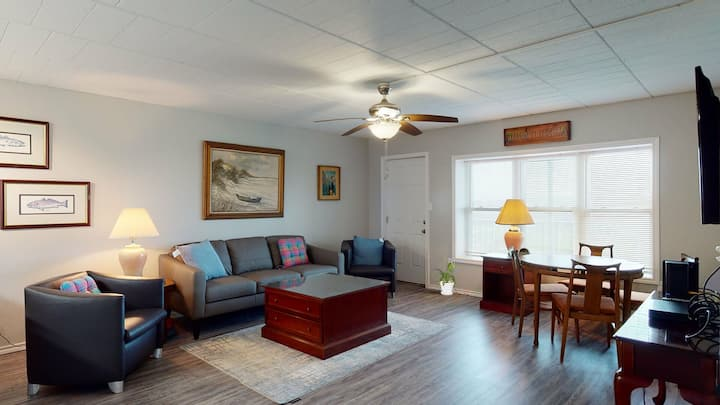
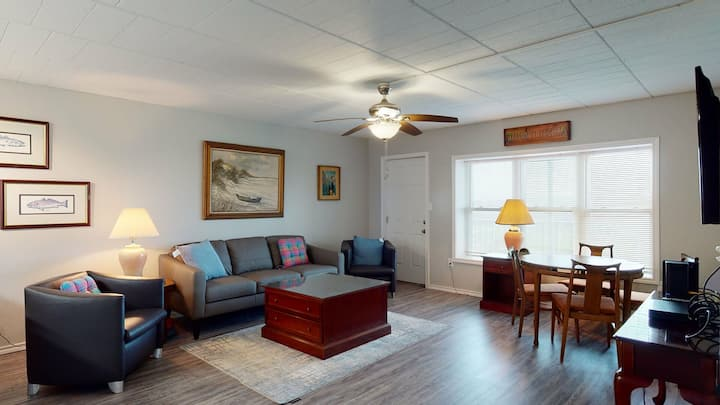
- house plant (445, 276)
